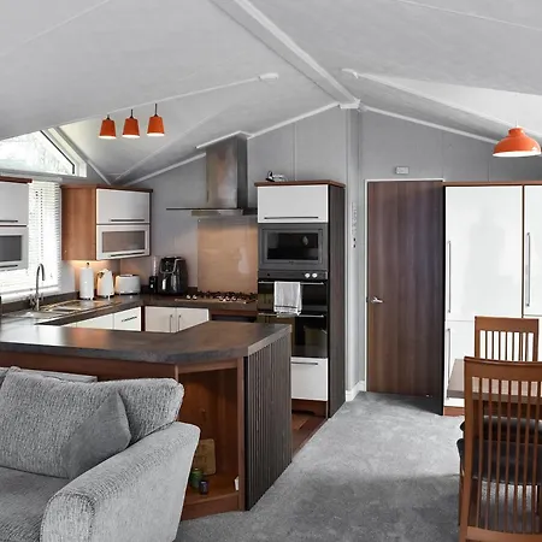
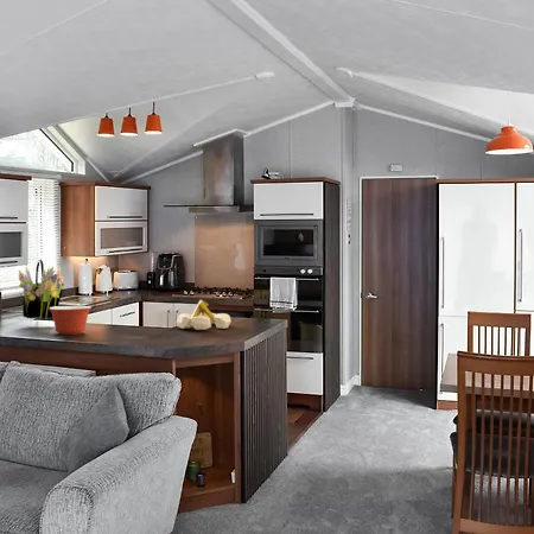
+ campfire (203, 313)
+ mixing bowl (70, 320)
+ flower bouquet (37, 293)
